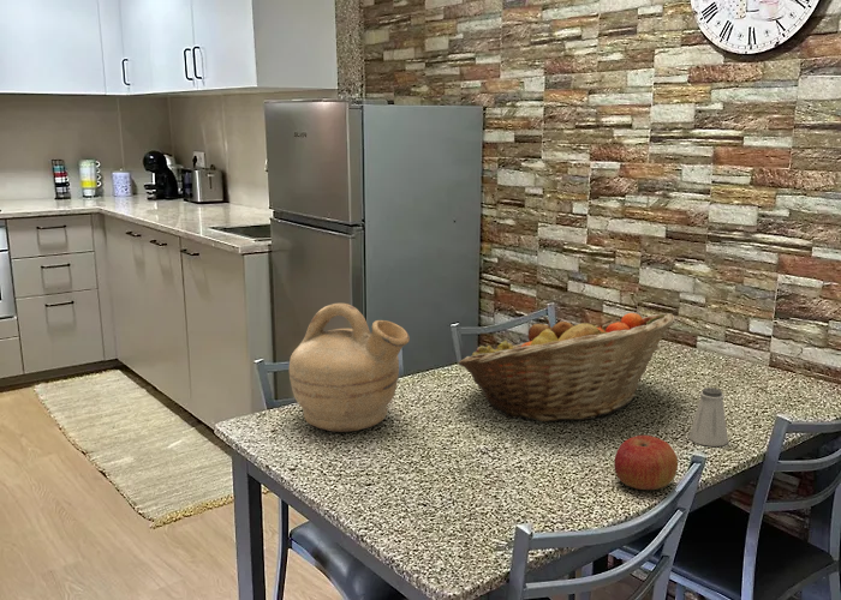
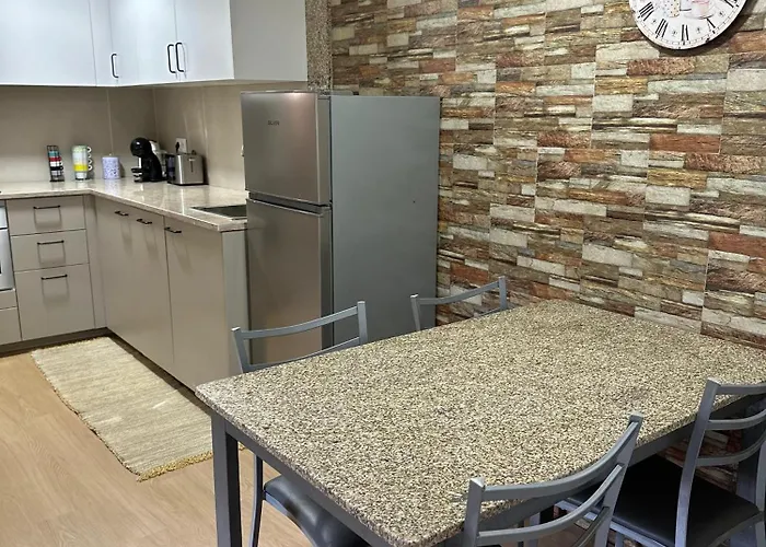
- saltshaker (710, 414)
- apple (644, 461)
- teapot (348, 364)
- fruit basket (567, 355)
